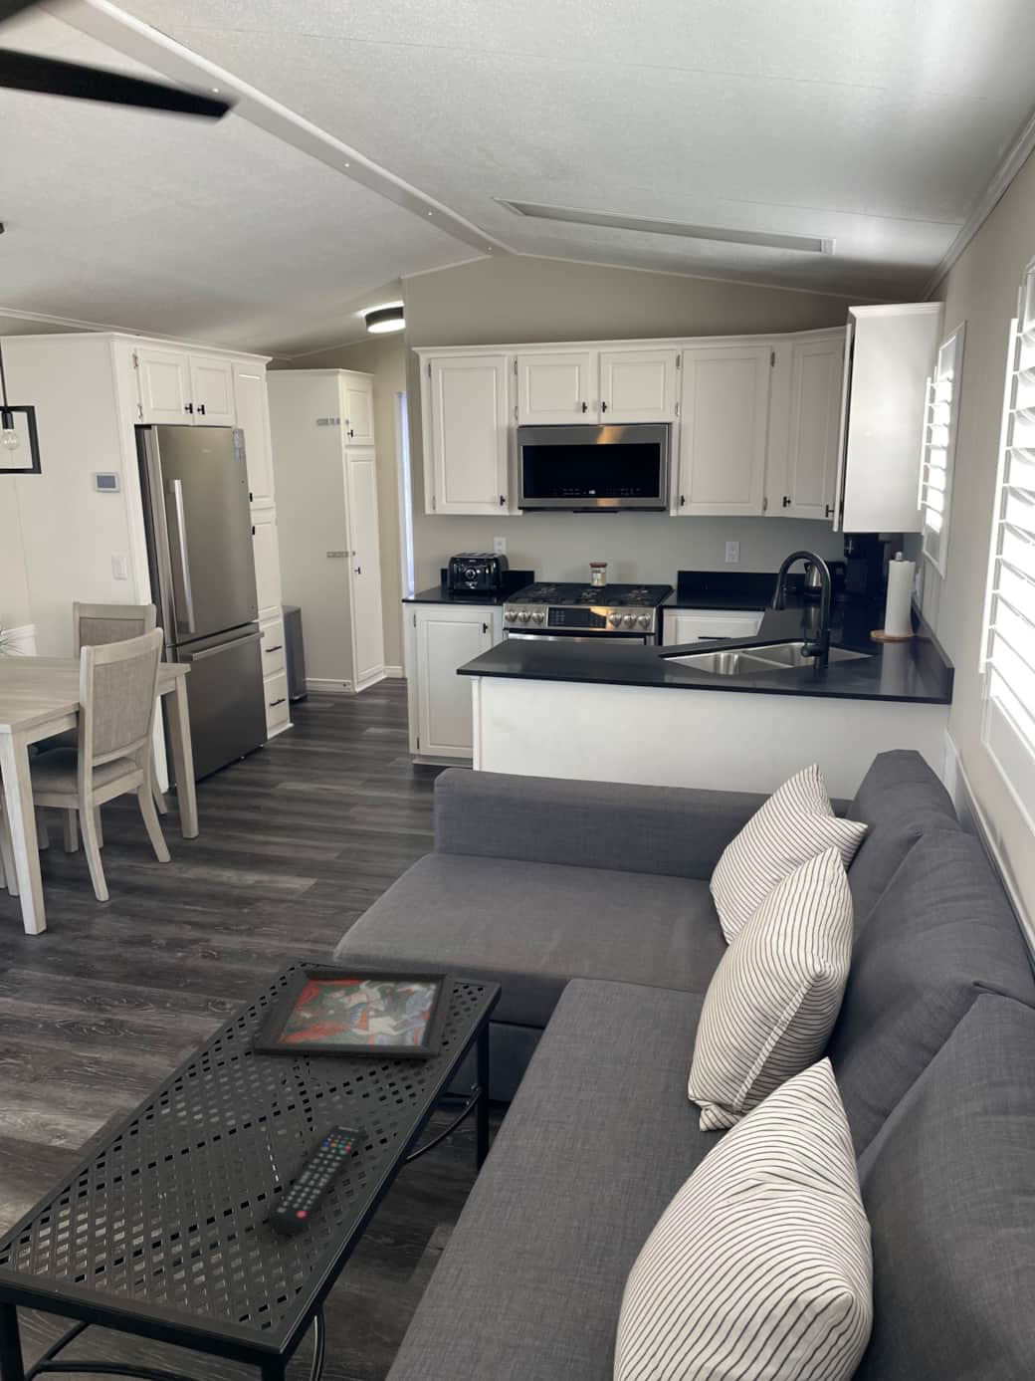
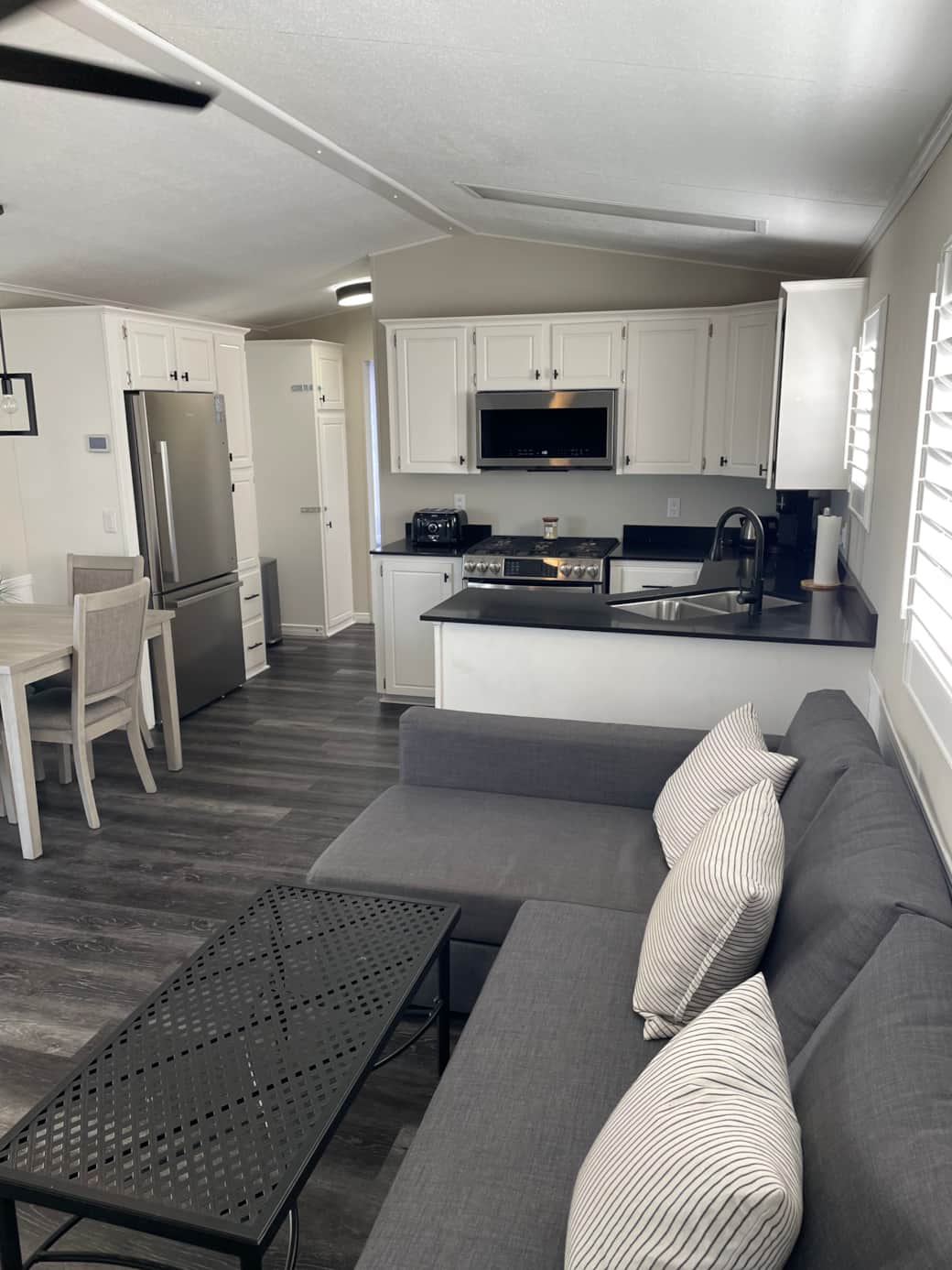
- decorative tray (361, 1009)
- remote control (321, 1174)
